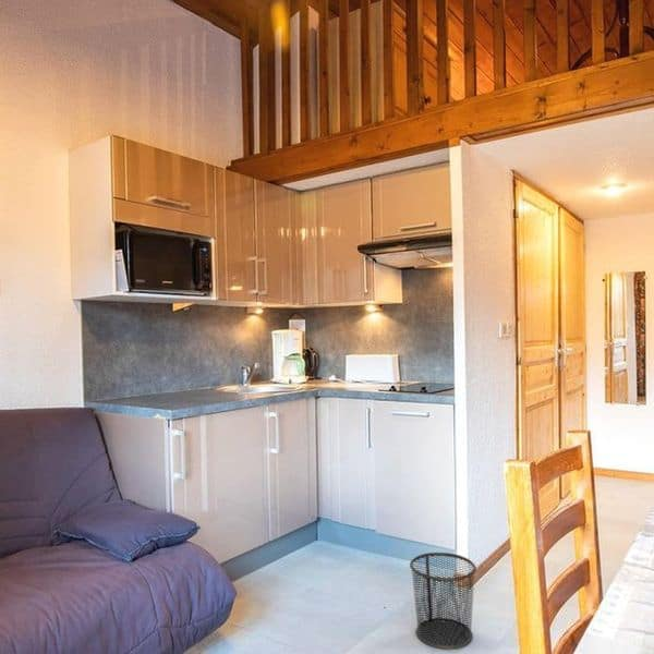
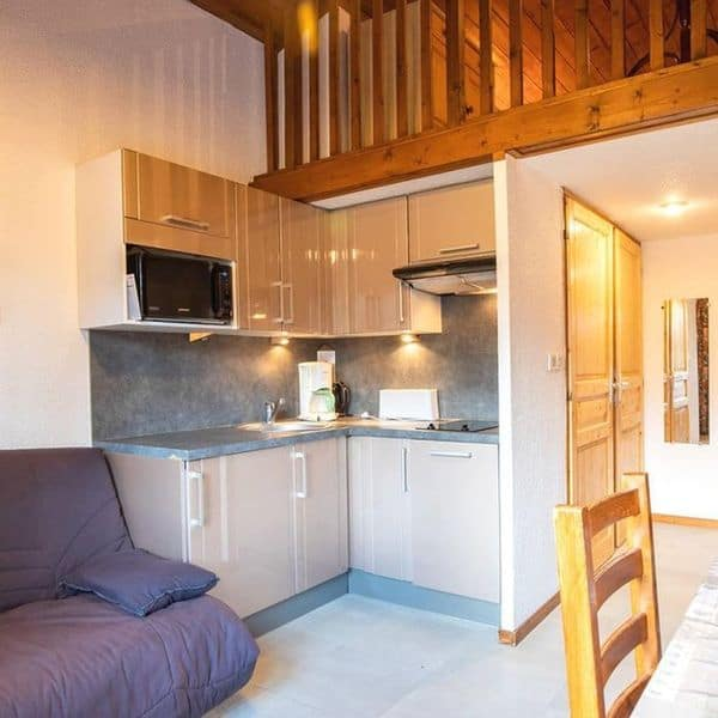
- waste bin (443, 600)
